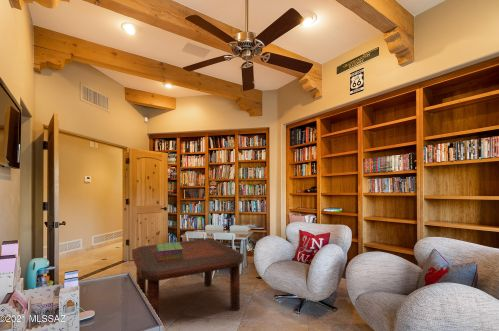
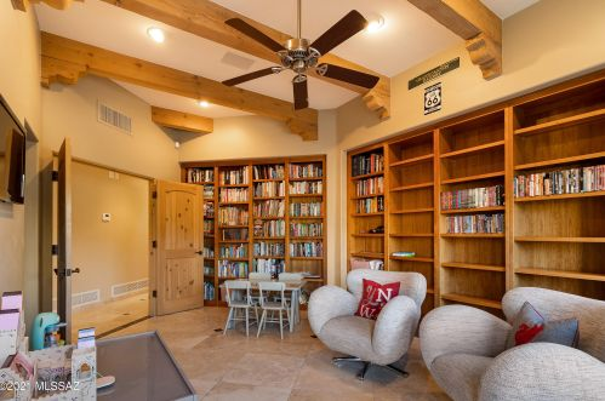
- stack of books (169, 250)
- coffee table (185, 275)
